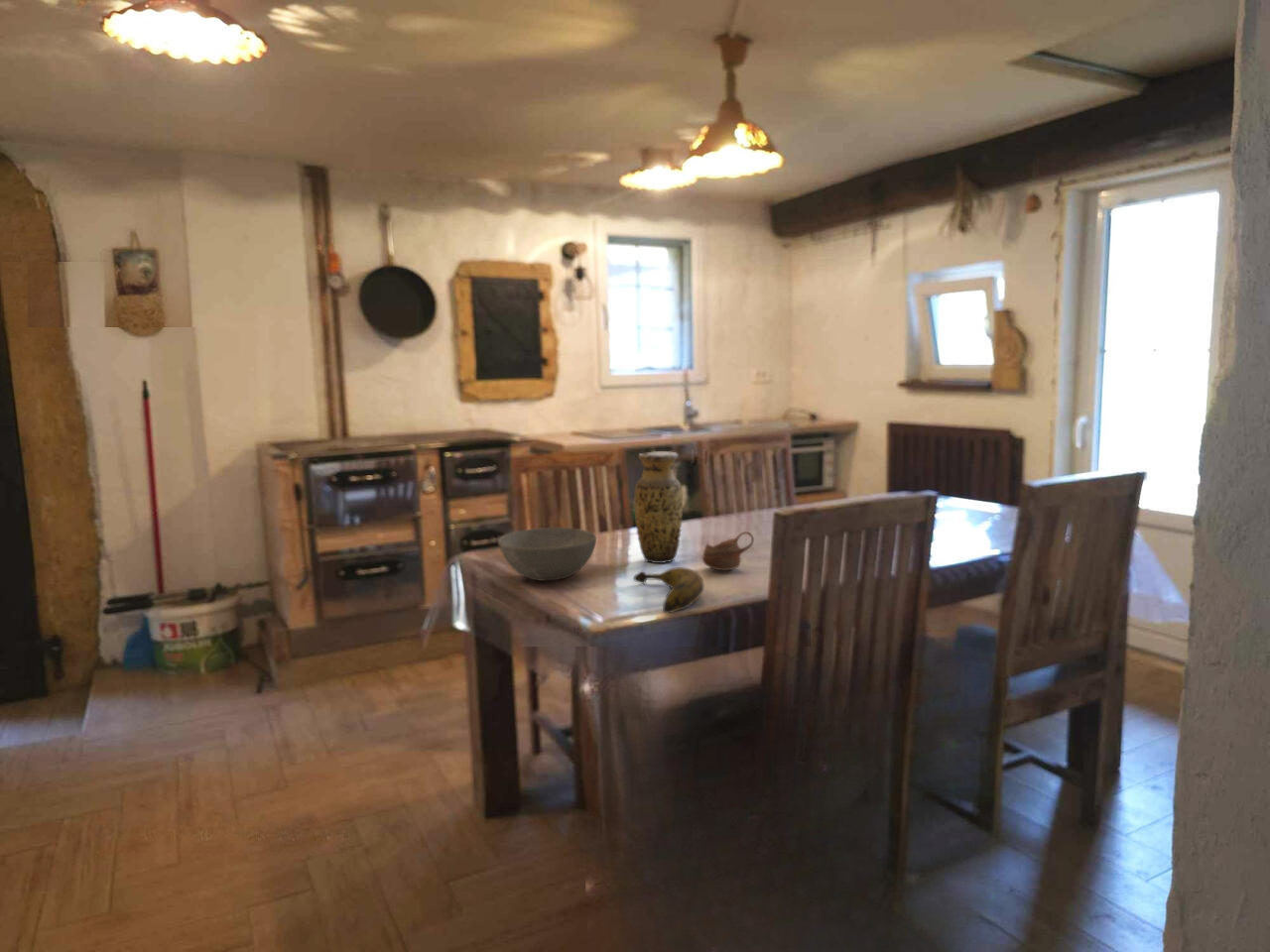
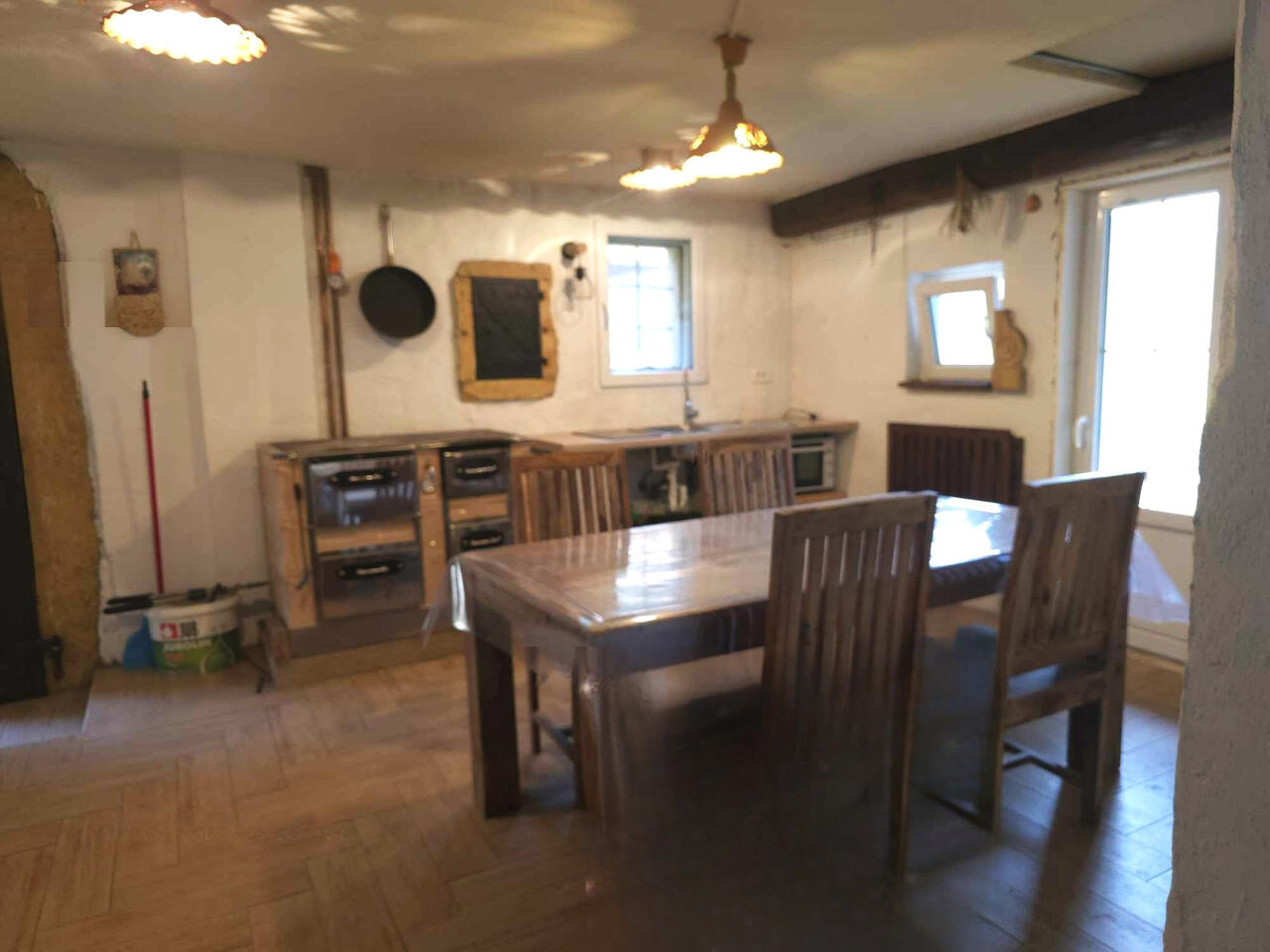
- cup (726, 550)
- banana (663, 582)
- vase (658, 507)
- bowl (548, 556)
